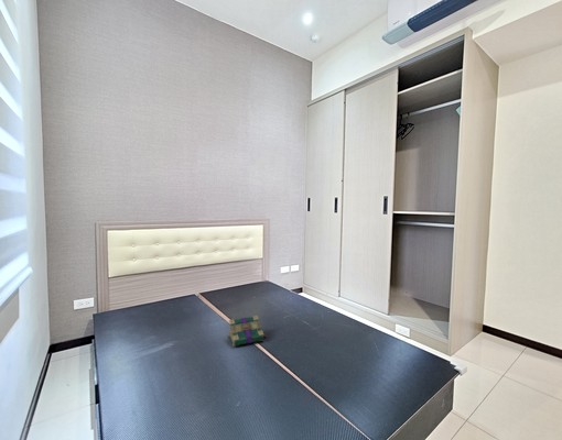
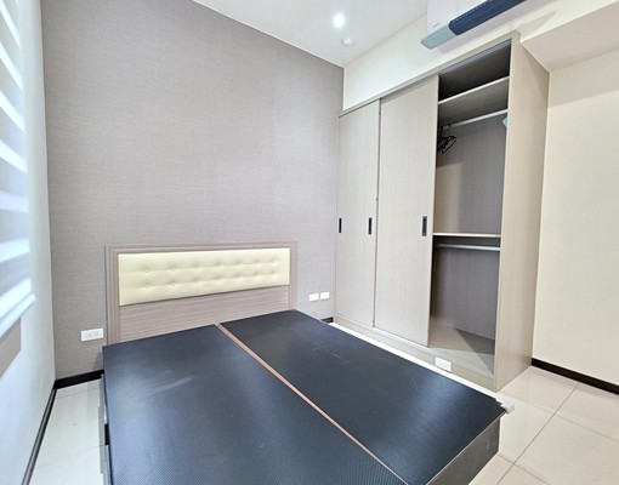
- book (248, 329)
